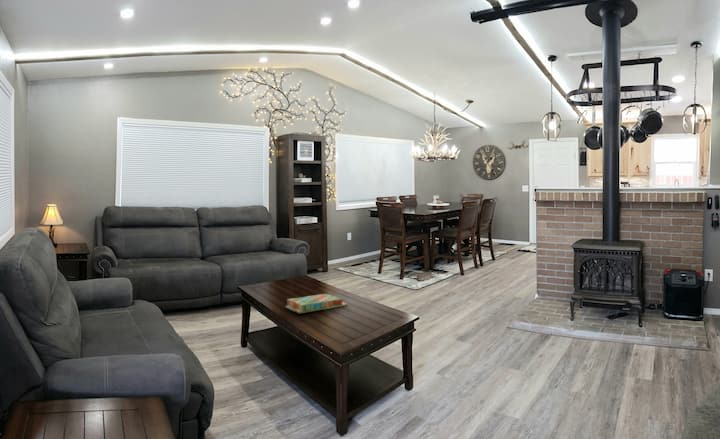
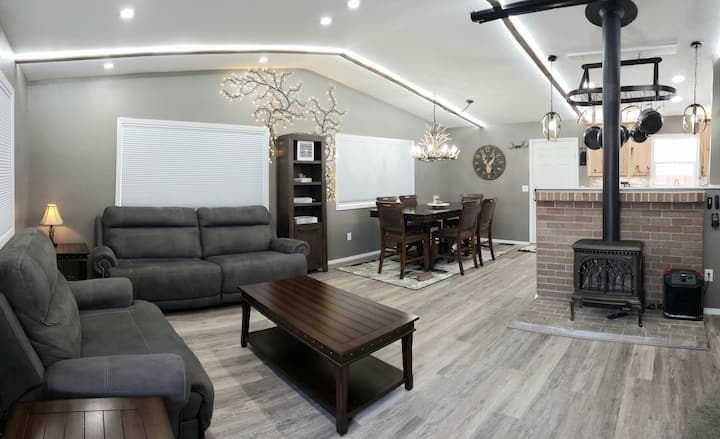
- board game (315, 302)
